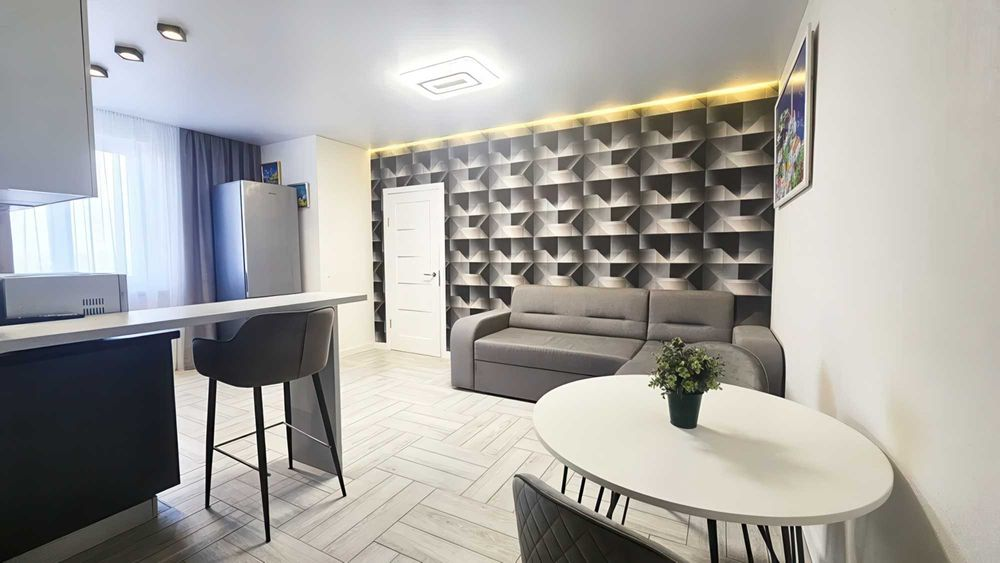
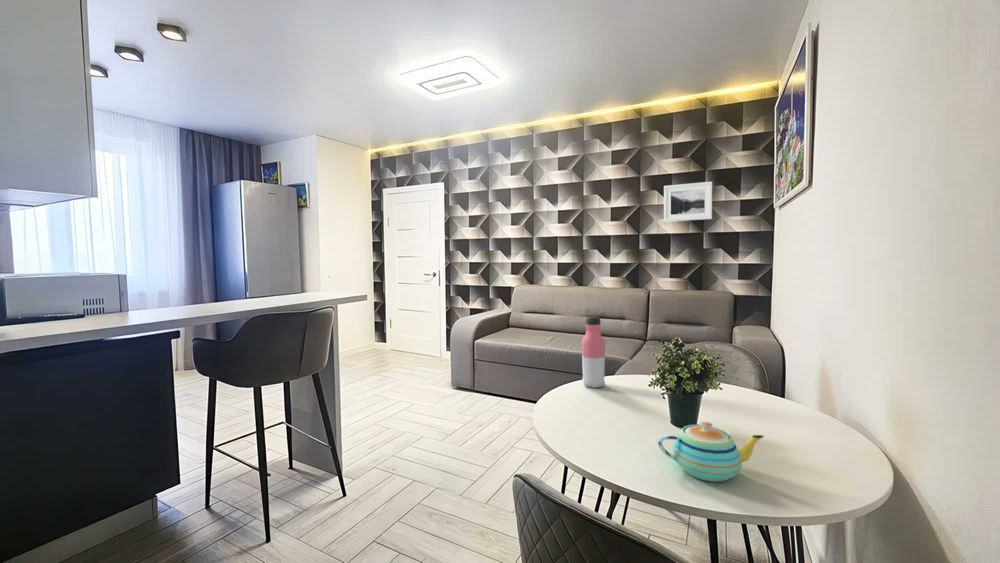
+ water bottle (593, 351)
+ teapot (709, 447)
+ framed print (687, 202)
